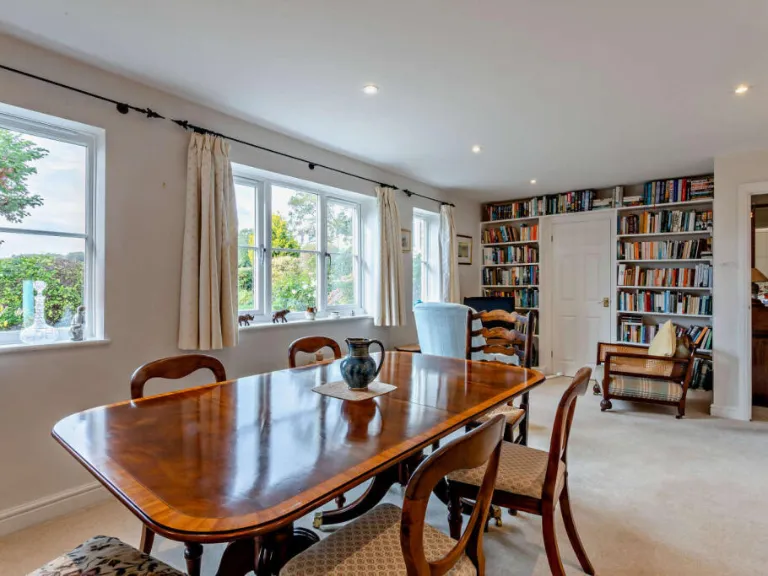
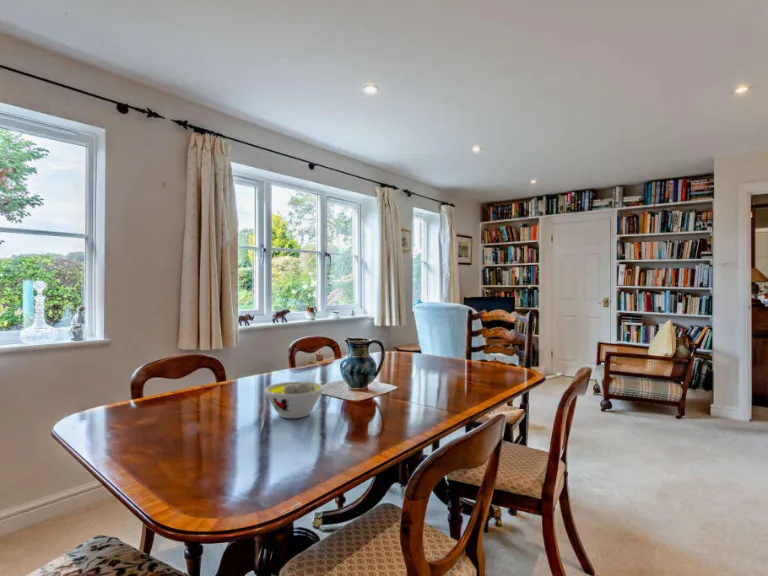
+ bowl (294, 397)
